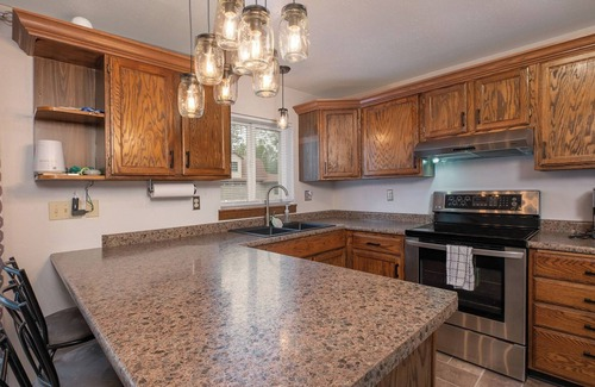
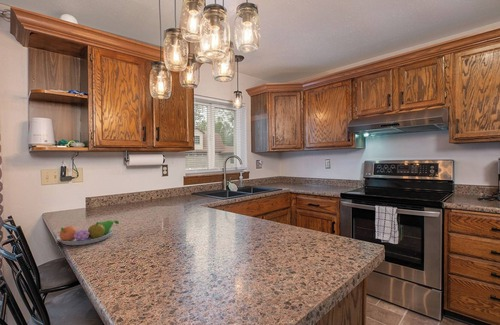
+ fruit bowl (88, 229)
